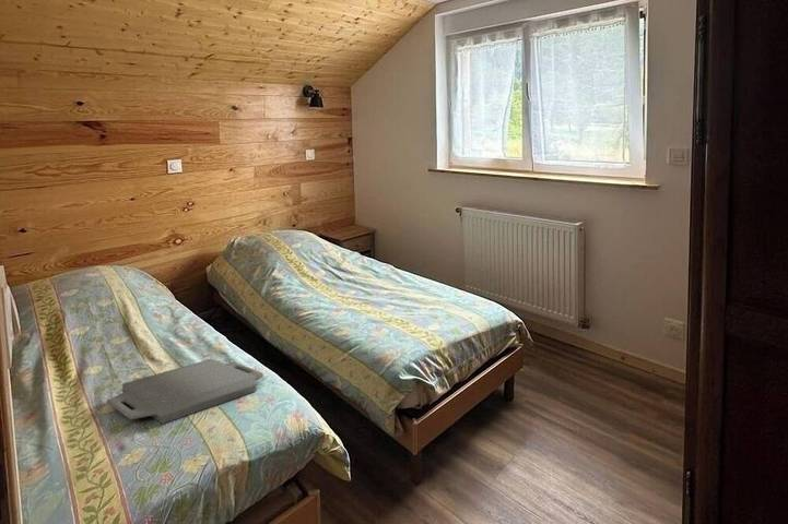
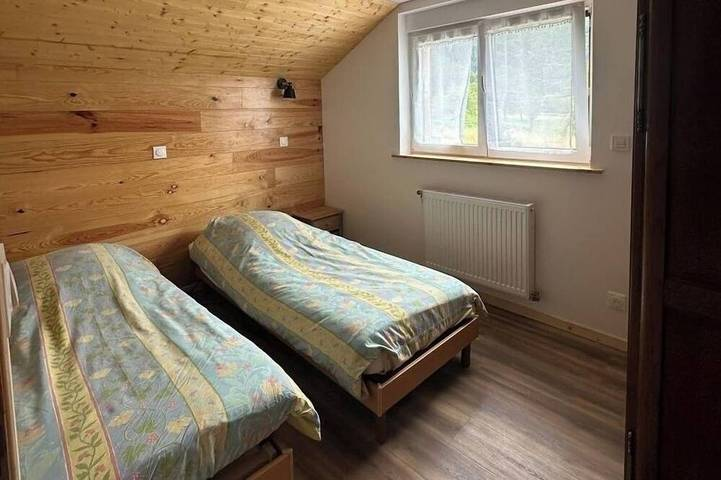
- serving tray (189, 388)
